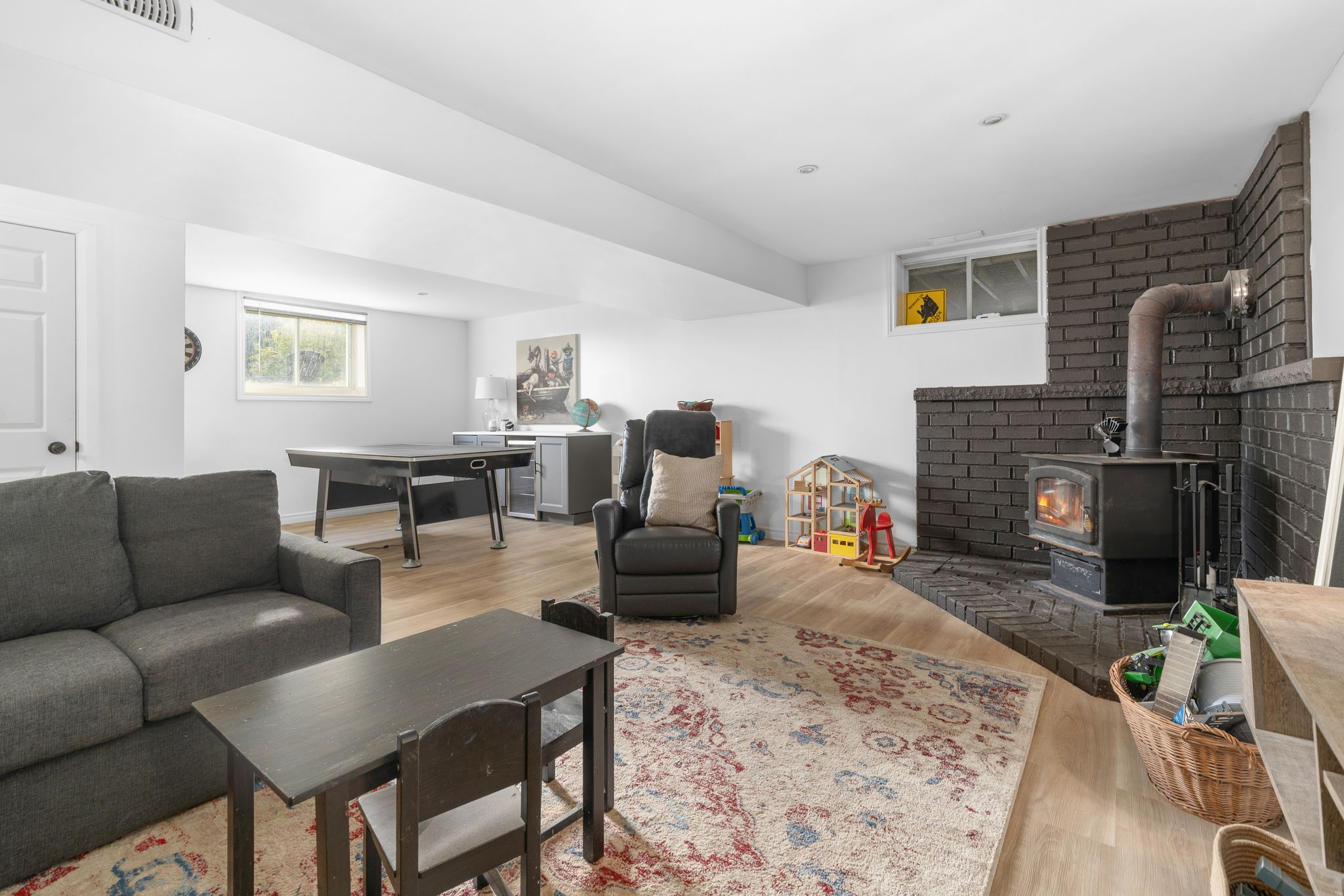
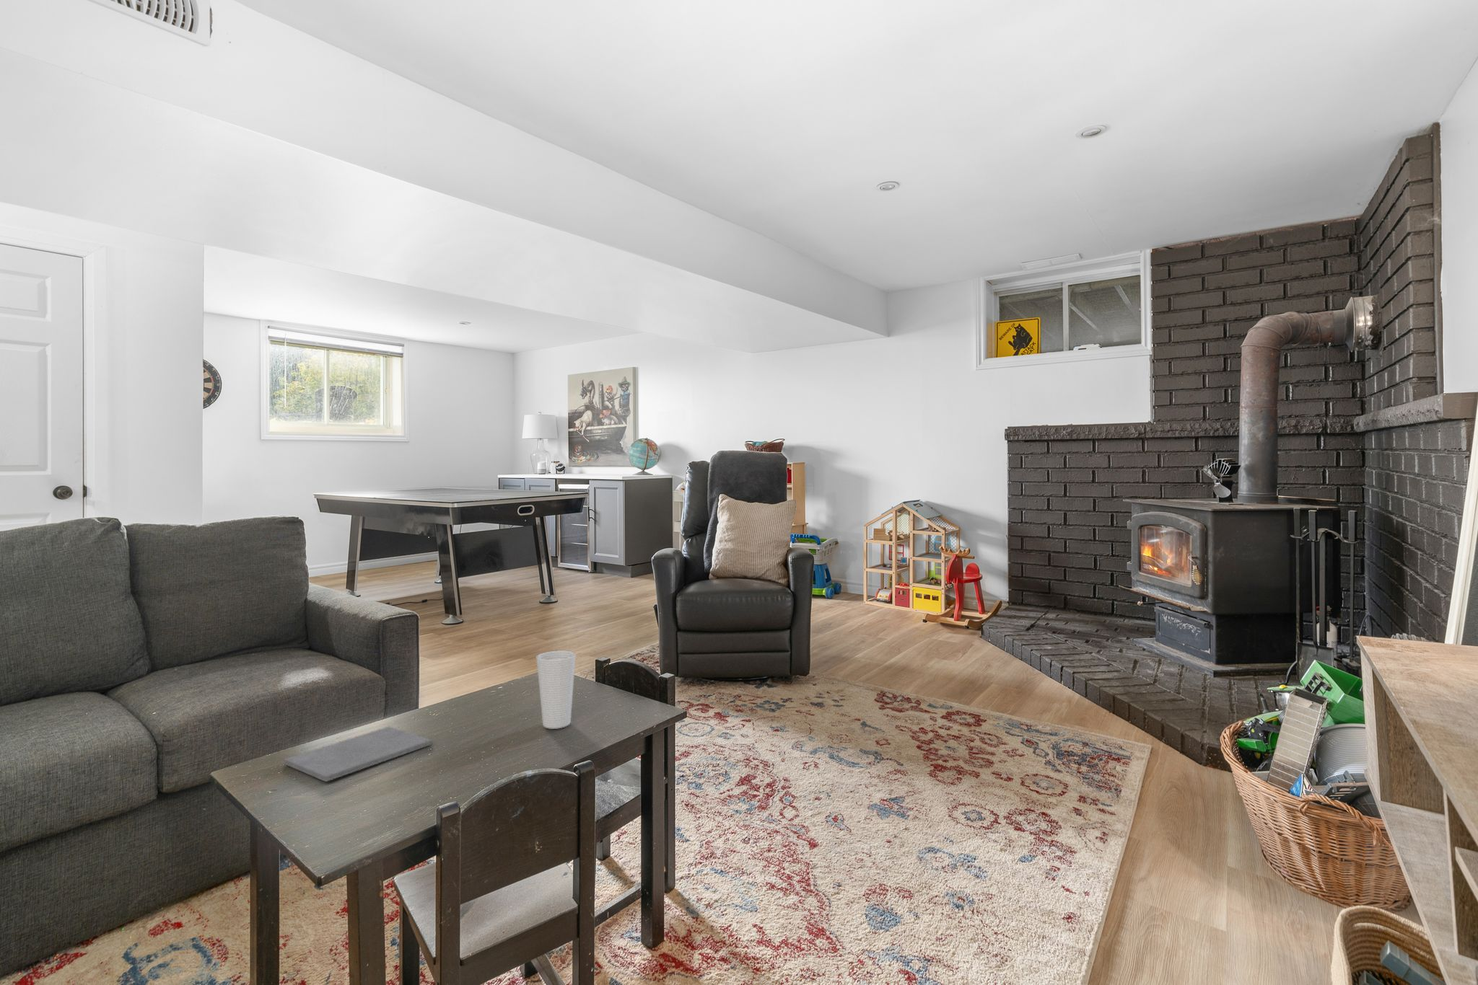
+ notepad (360, 751)
+ cup (556, 689)
